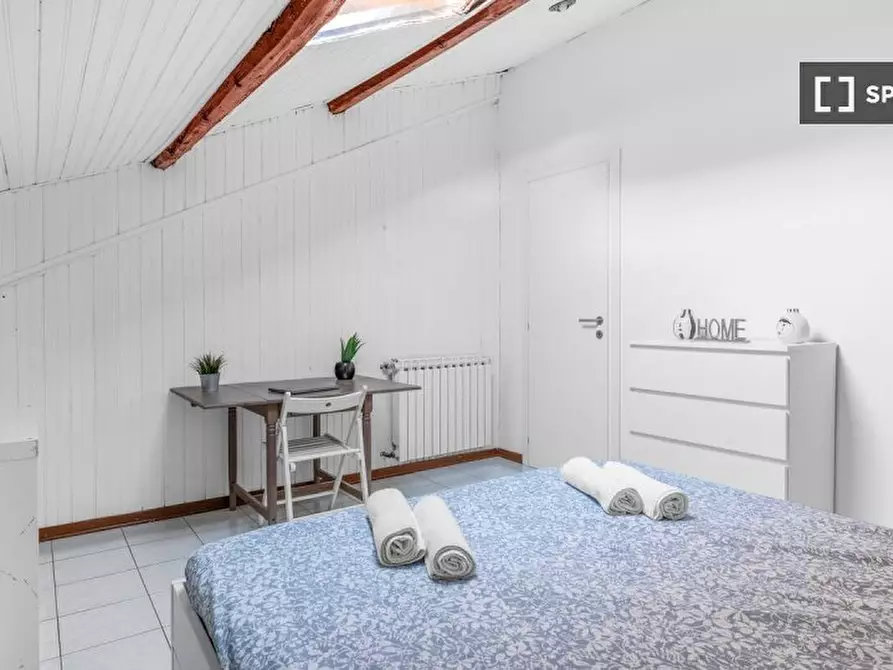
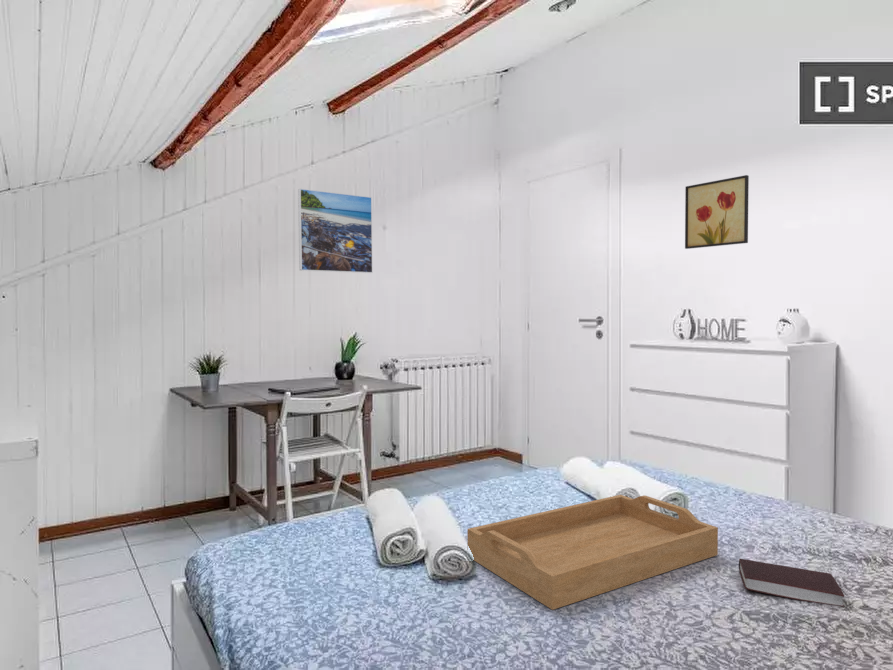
+ wall art (716, 213)
+ book (788, 580)
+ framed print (336, 232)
+ serving tray (592, 537)
